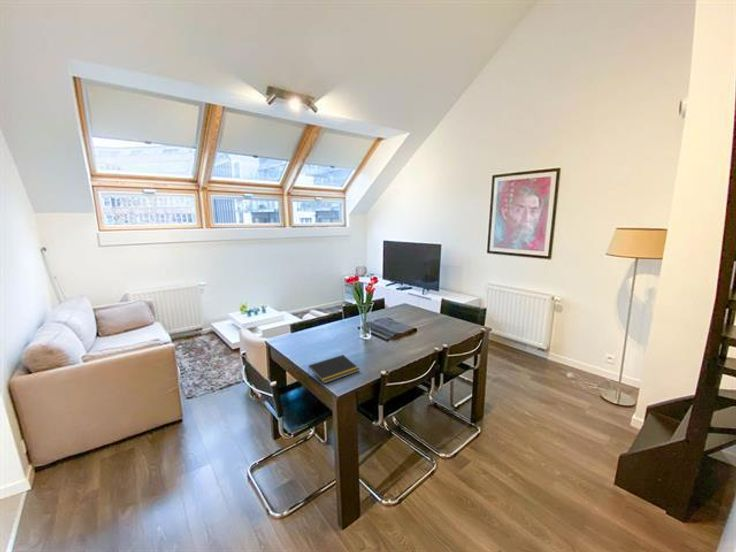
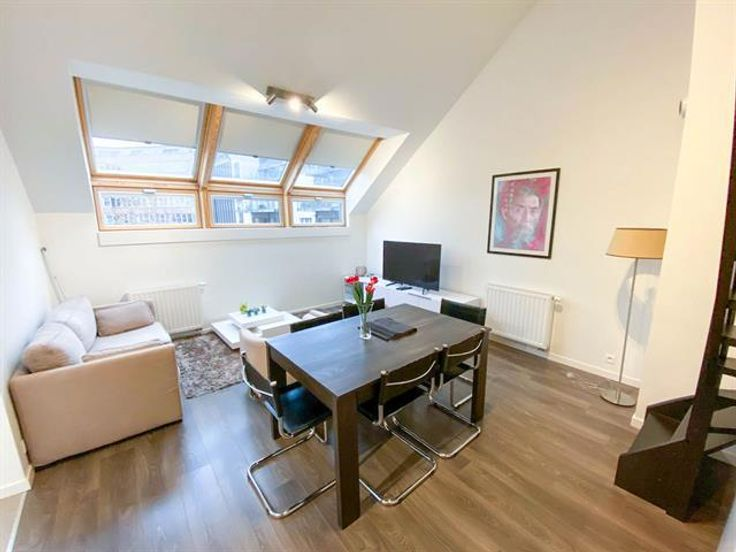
- notepad (334, 368)
